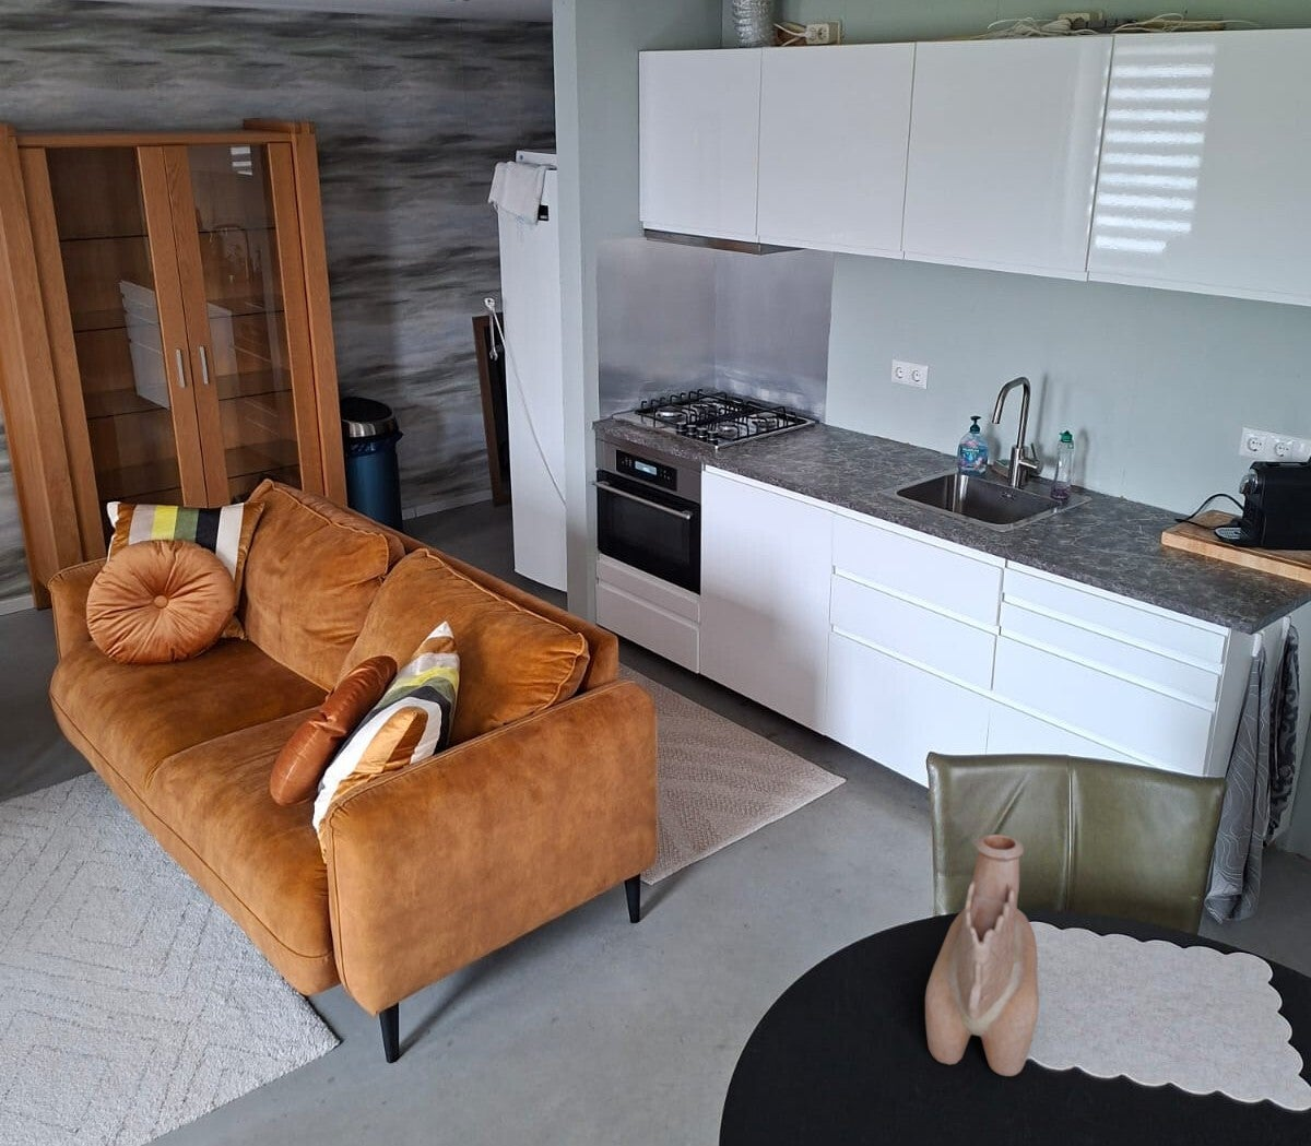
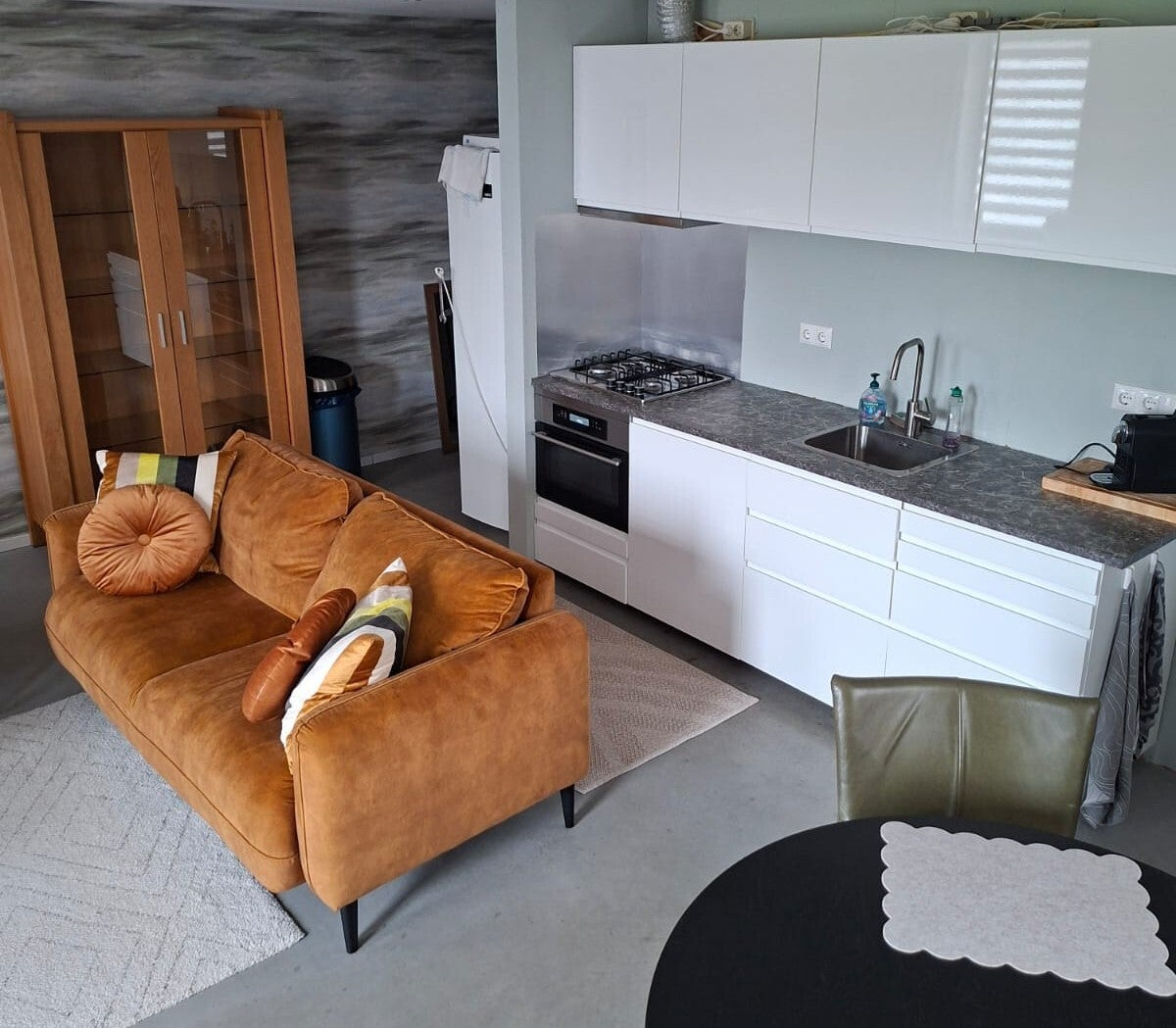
- decorative vase (992, 940)
